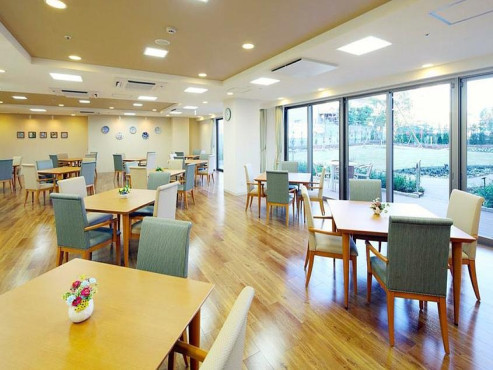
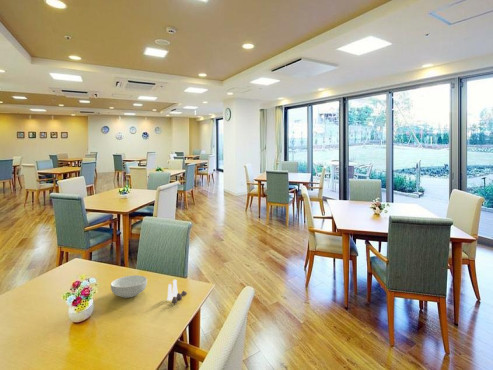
+ salt and pepper shaker set (176, 289)
+ cereal bowl (129, 287)
